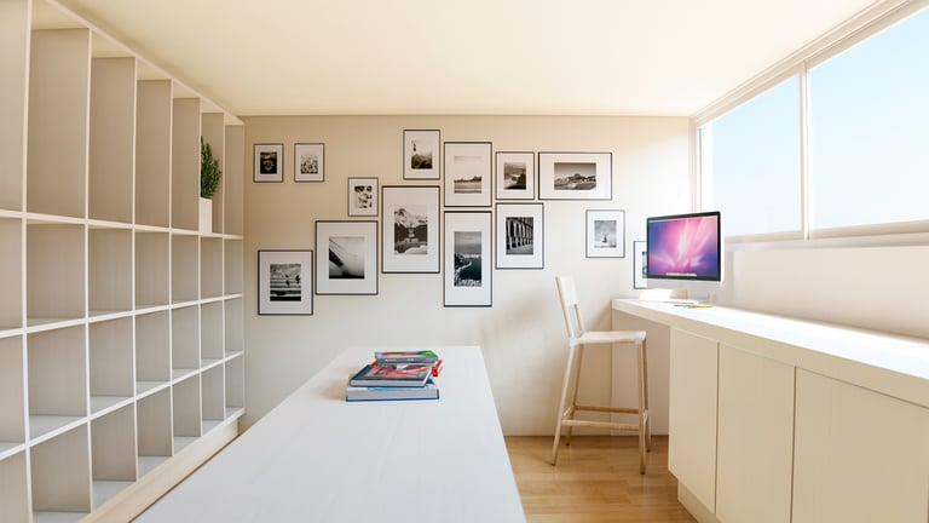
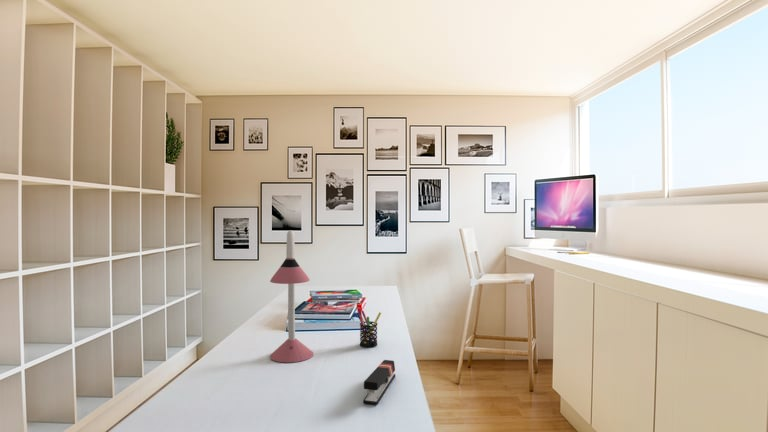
+ desk lamp (290, 296)
+ pen holder (367, 326)
+ stapler (380, 378)
